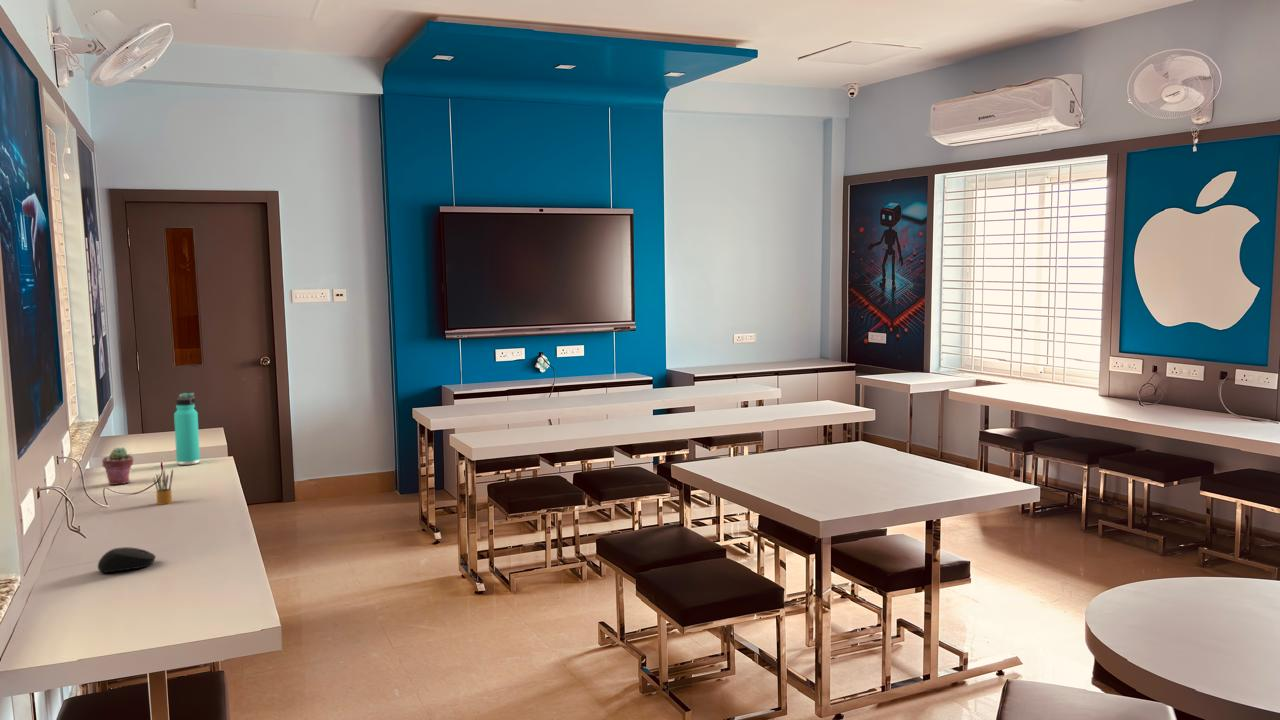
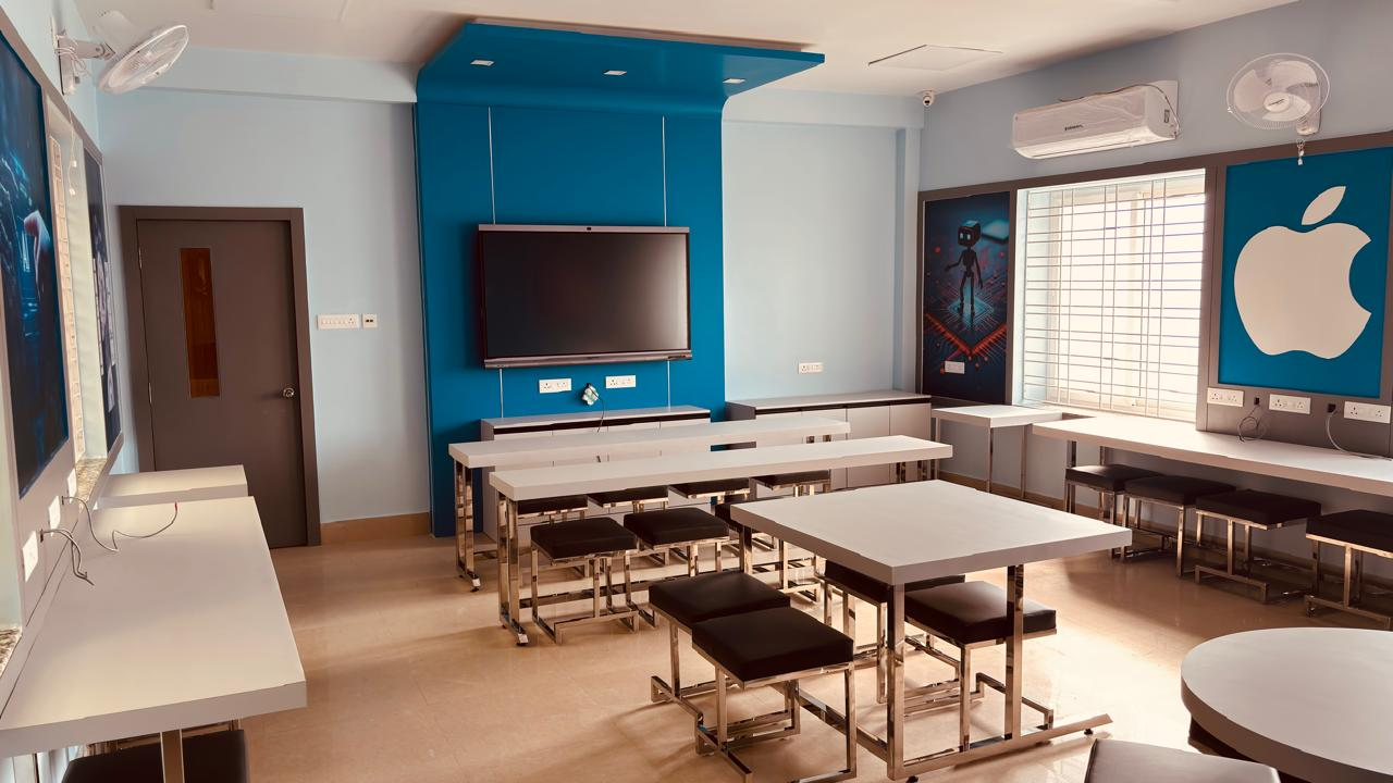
- computer mouse (126, 557)
- pencil box (164, 486)
- potted succulent (118, 465)
- thermos bottle (186, 428)
